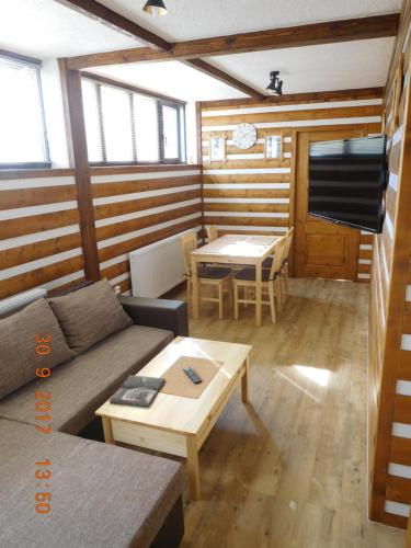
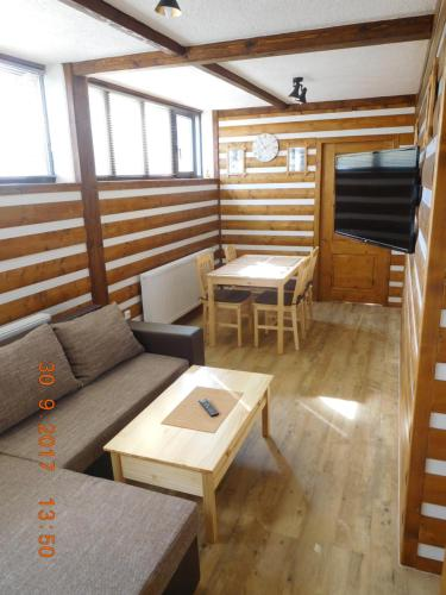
- magazine (138, 389)
